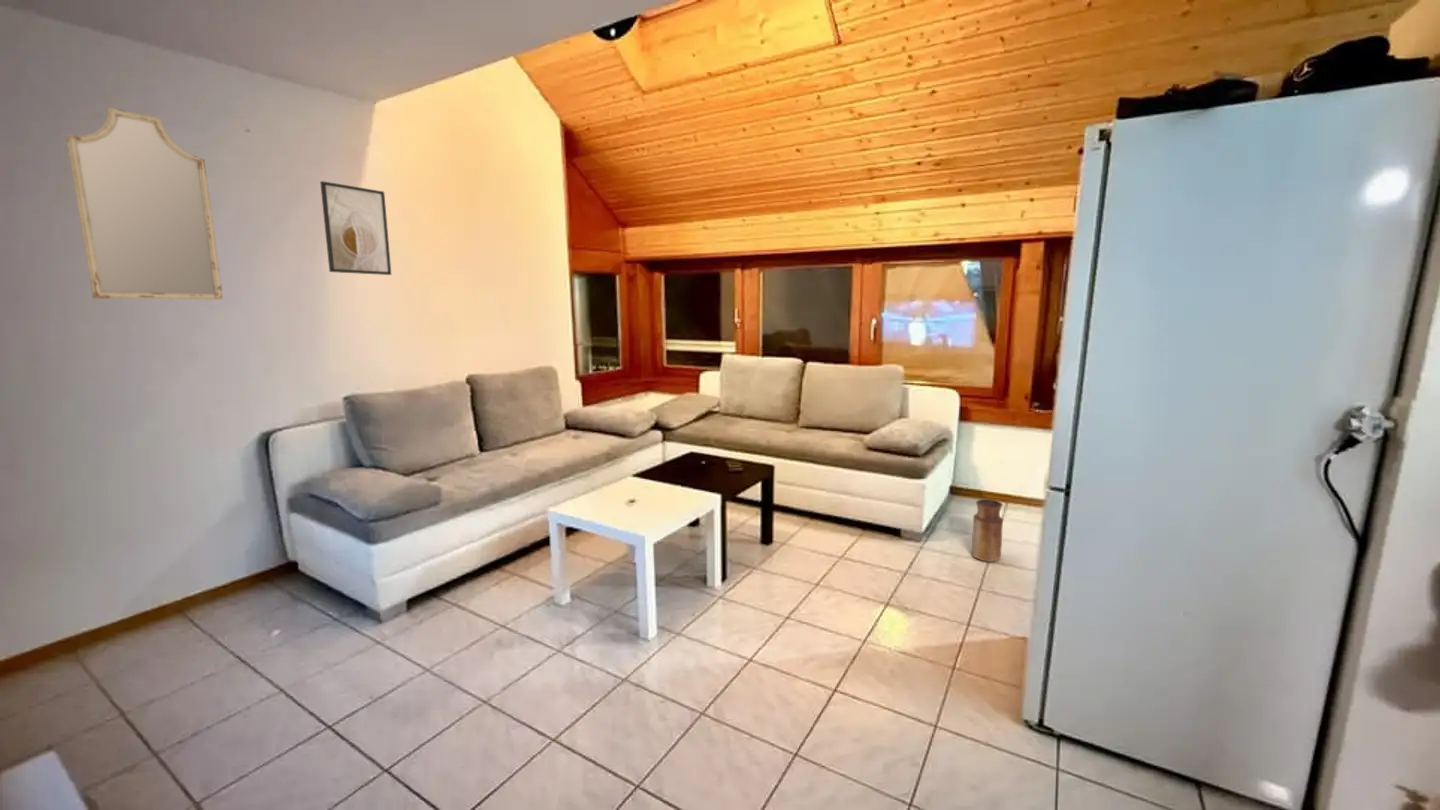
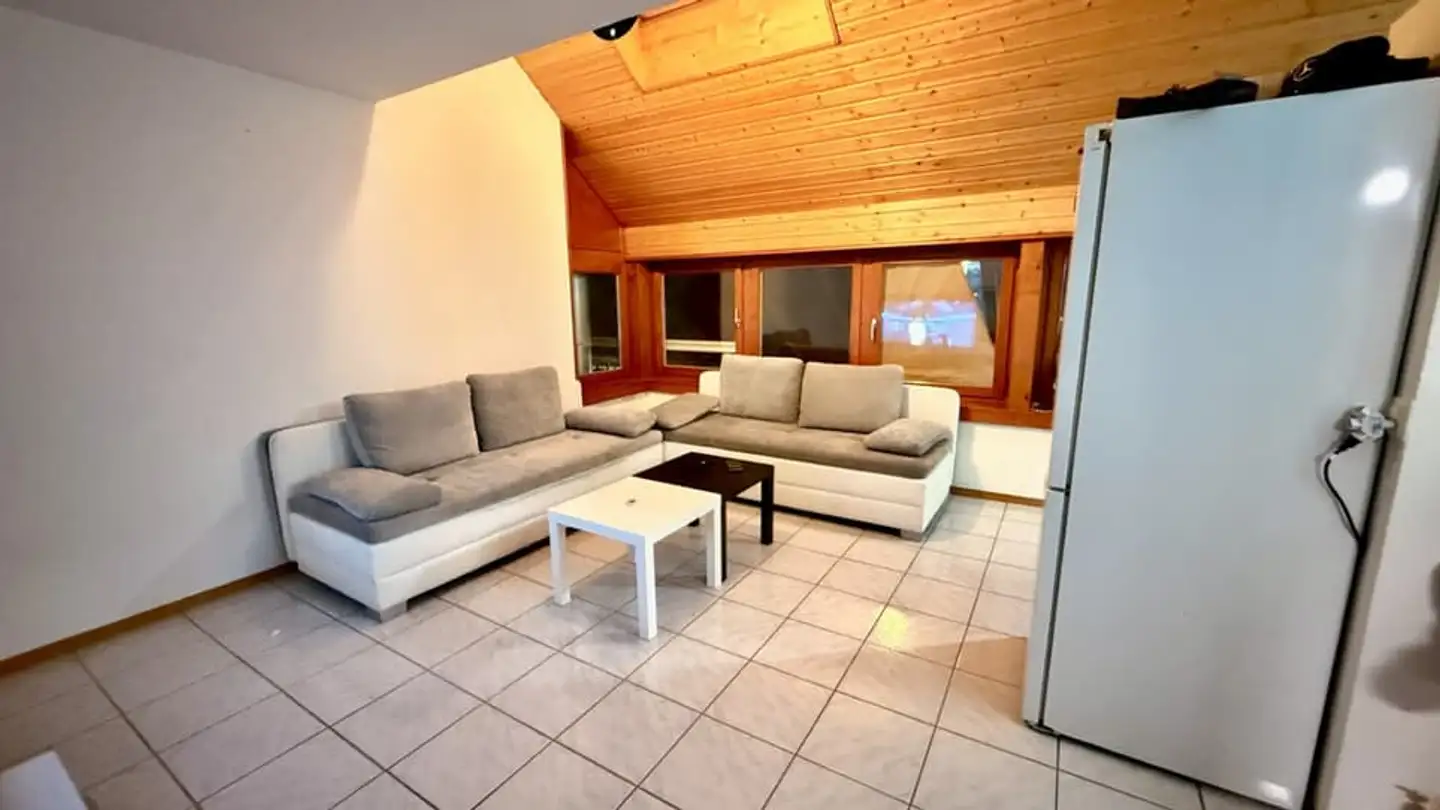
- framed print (357, 230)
- home mirror (149, 208)
- vase (987, 529)
